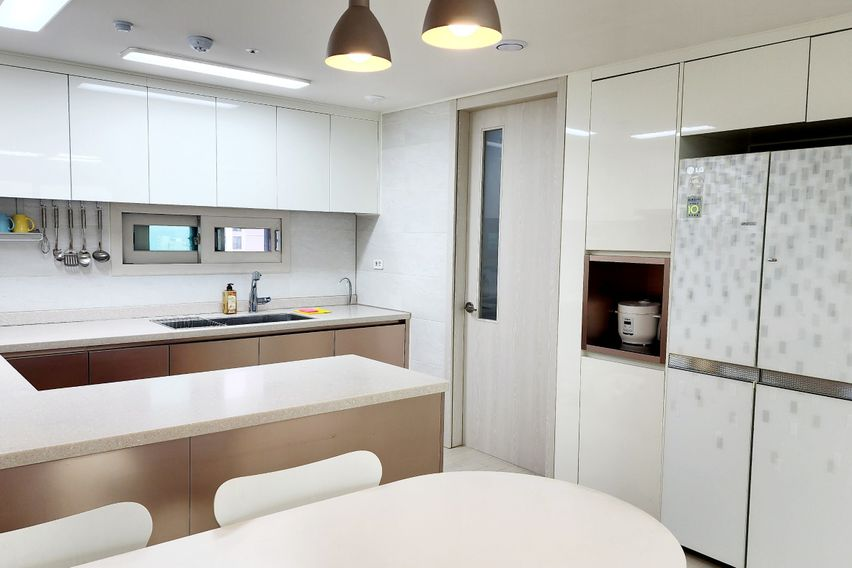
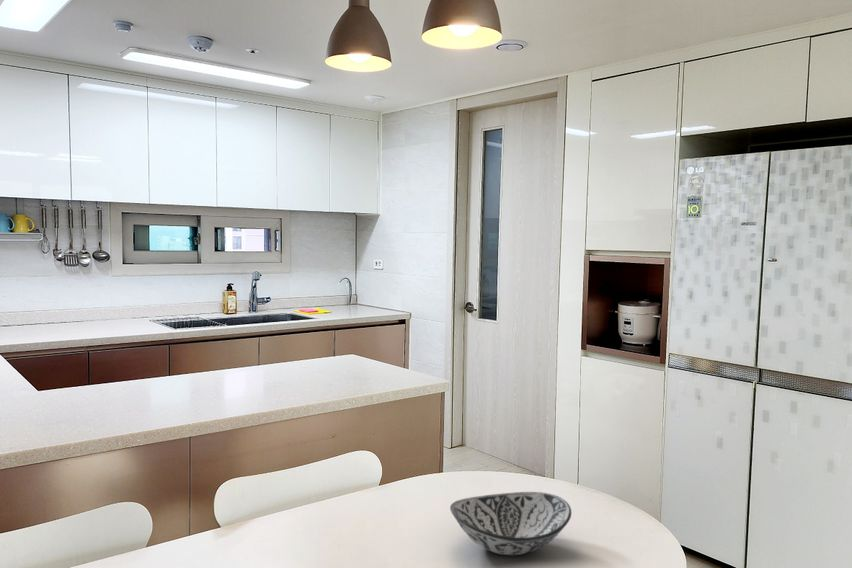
+ decorative bowl (510, 526)
